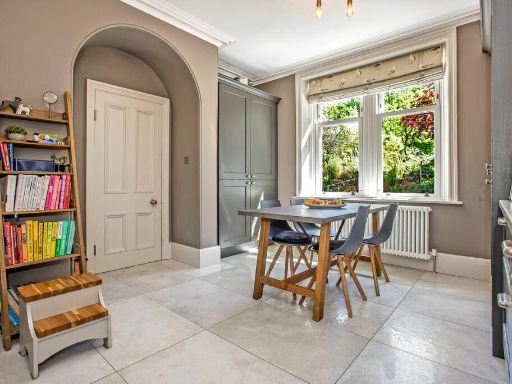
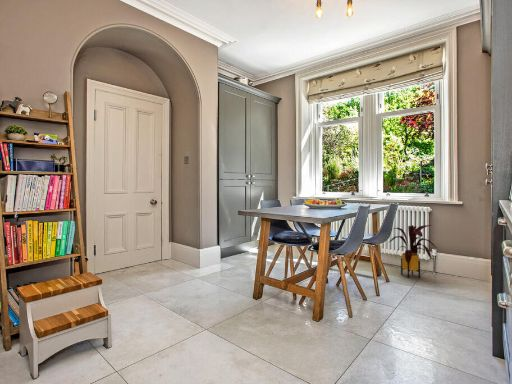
+ house plant (410, 249)
